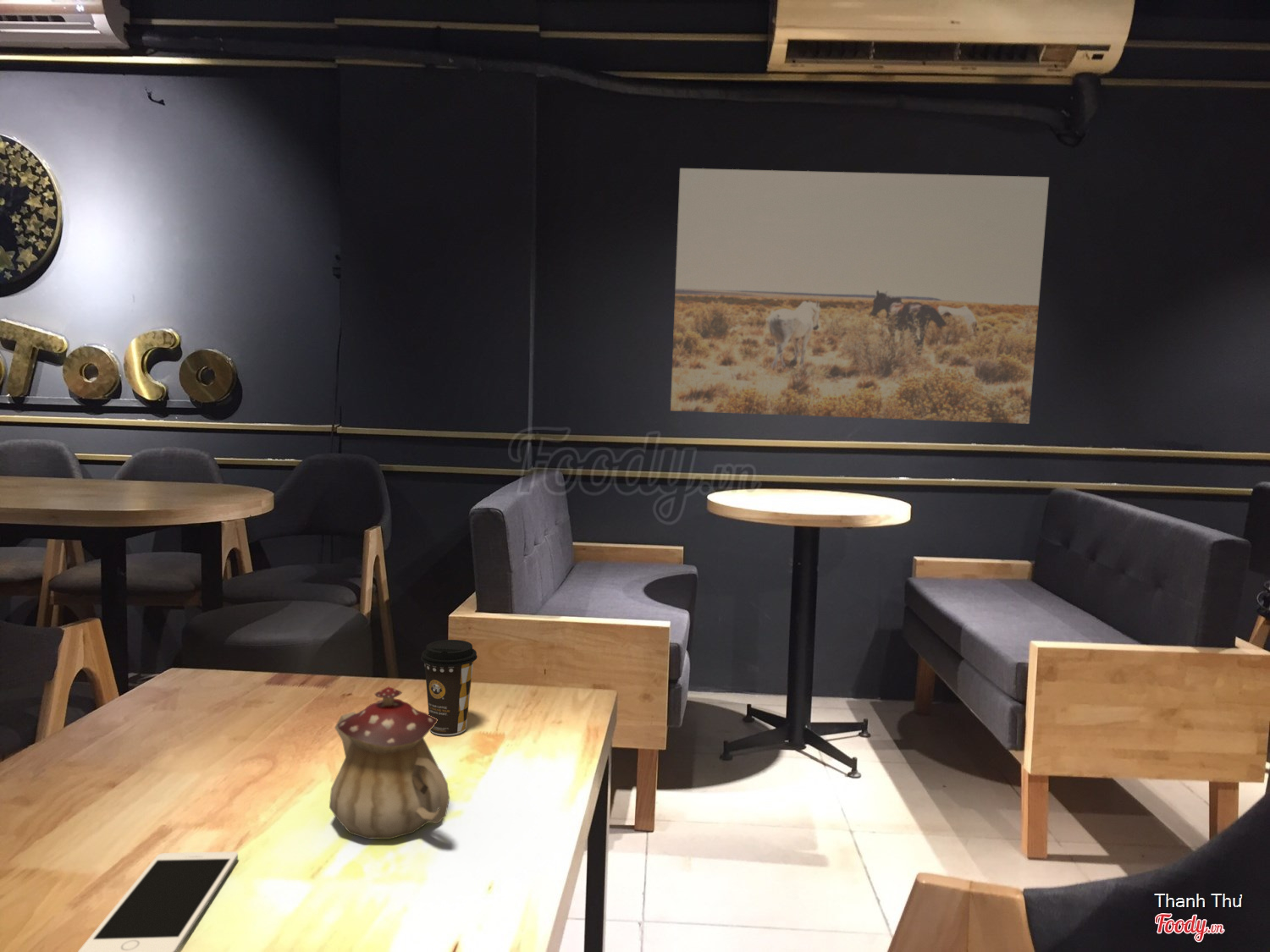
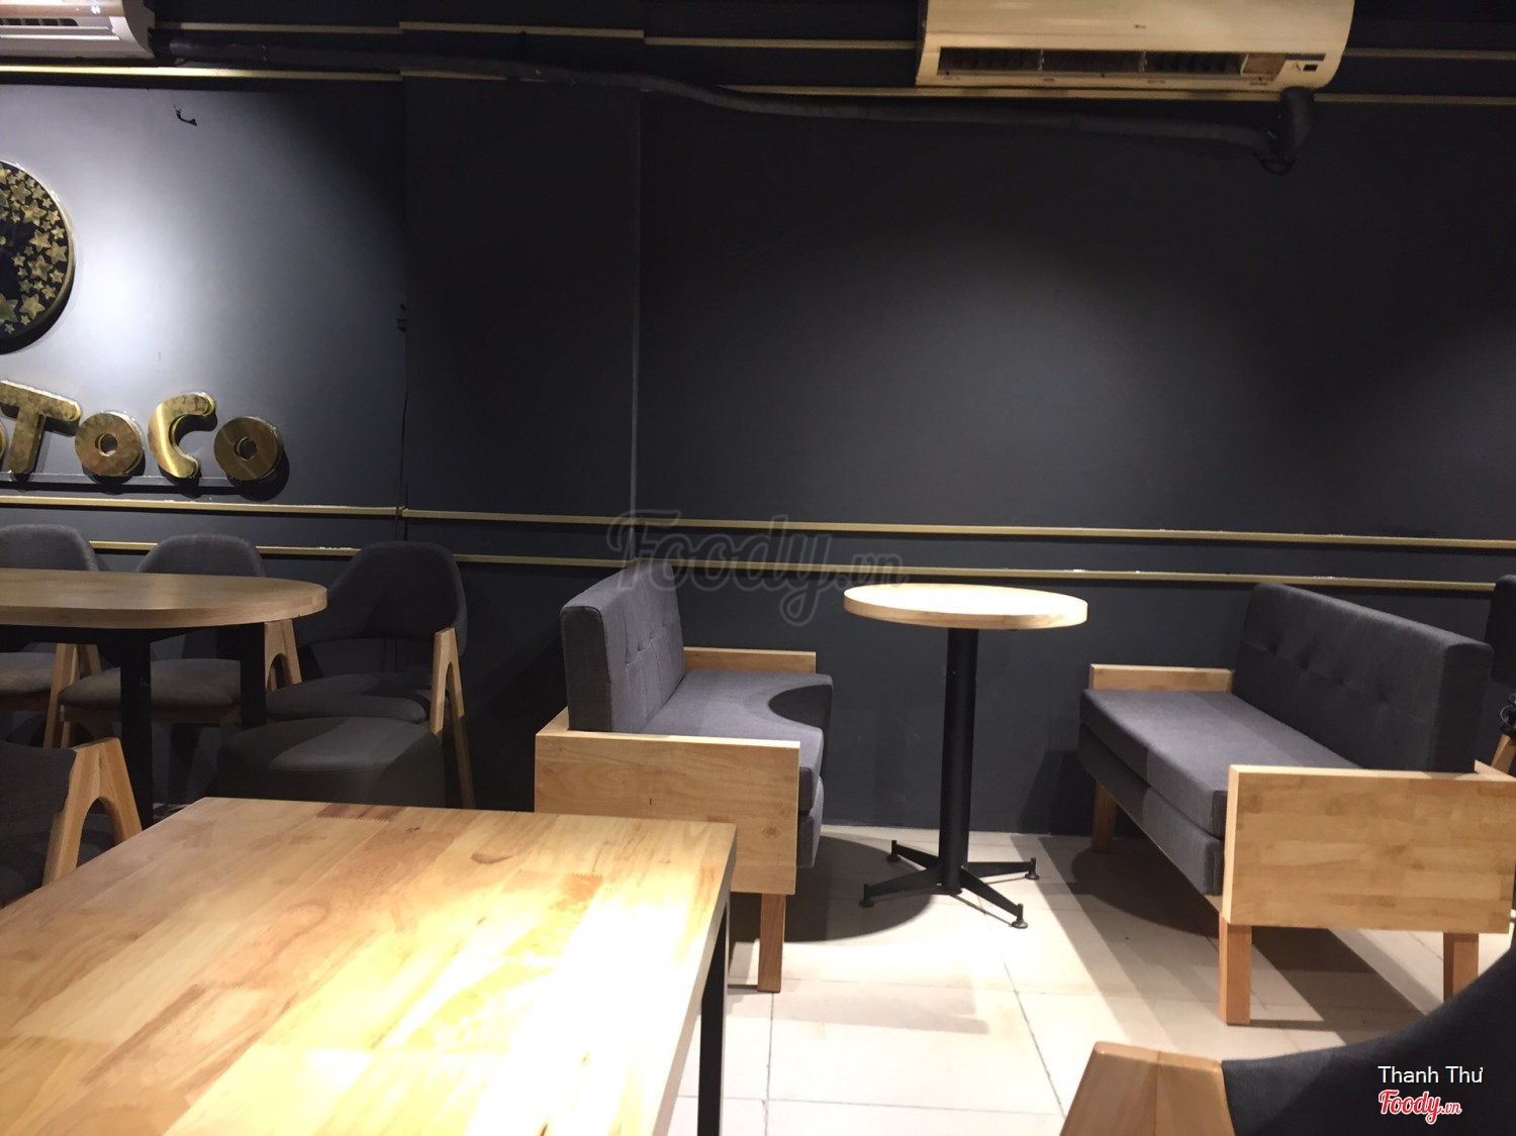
- coffee cup (449, 687)
- teapot (393, 755)
- cell phone (165, 900)
- wall art (854, 297)
